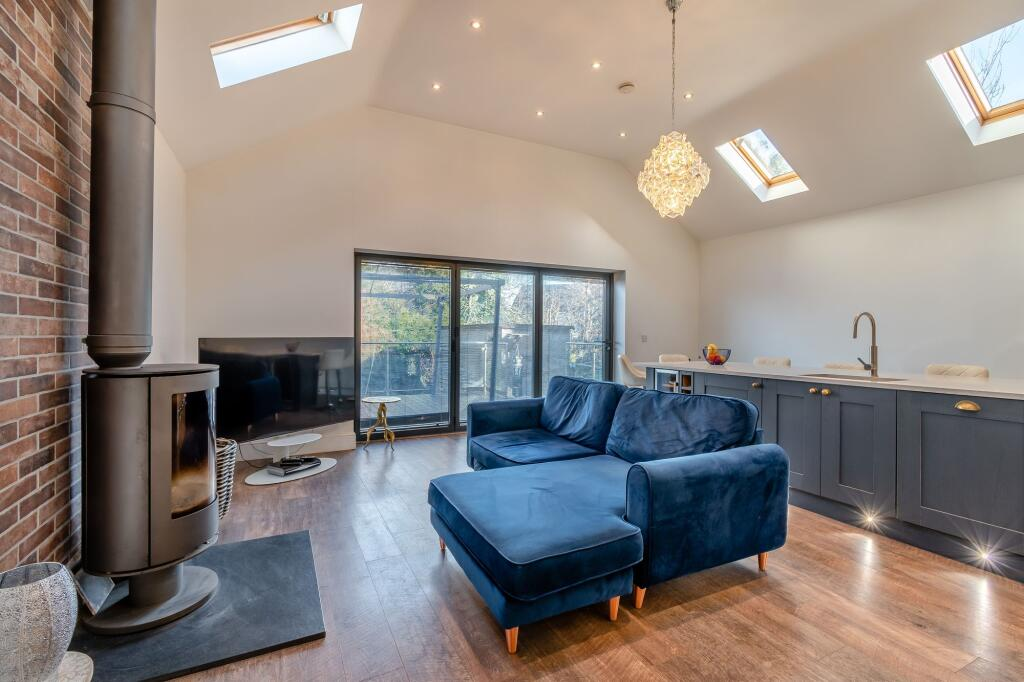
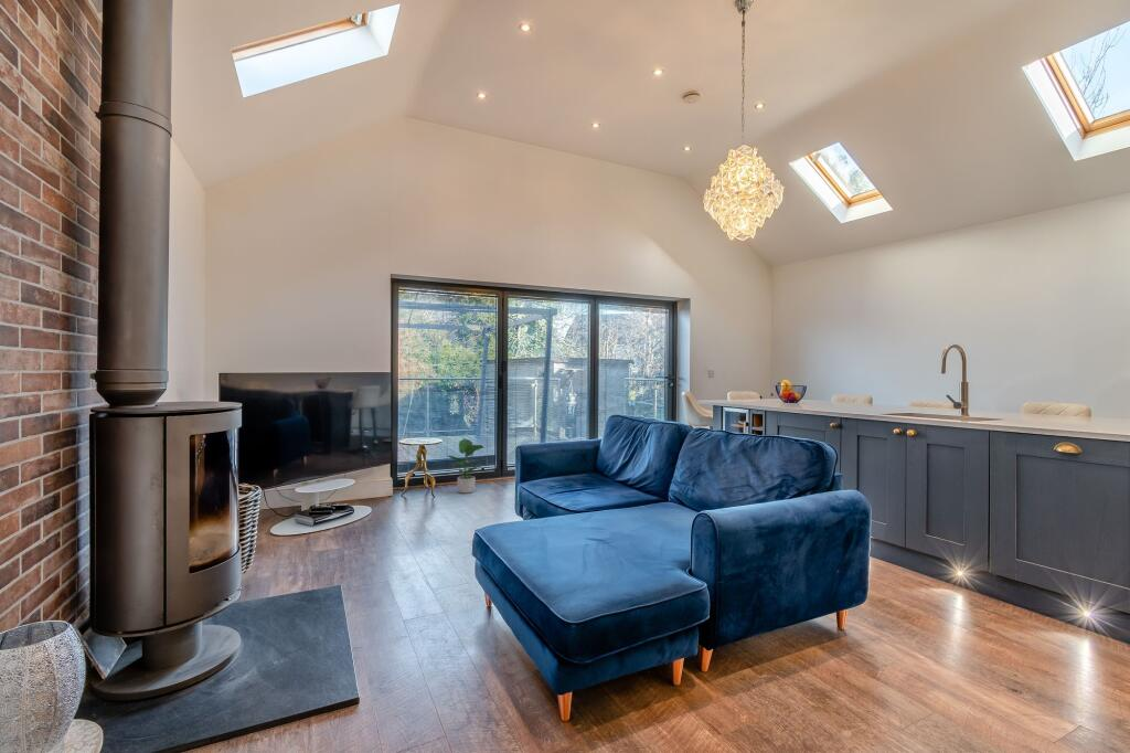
+ potted plant (465, 467)
